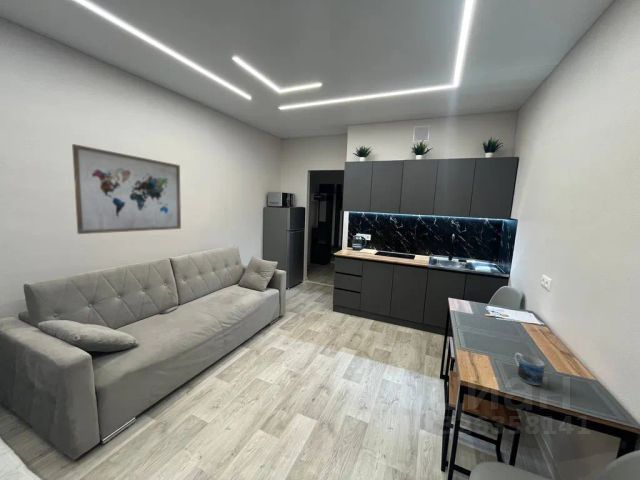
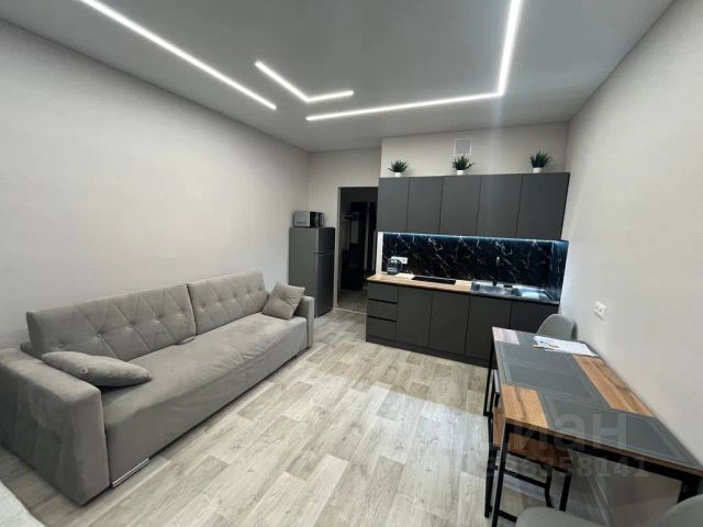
- mug (526, 366)
- wall art (136, 194)
